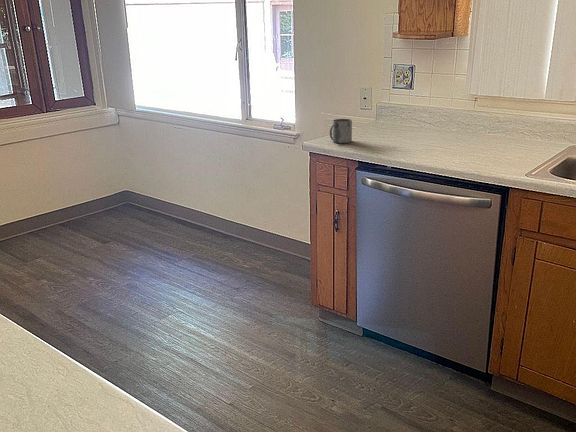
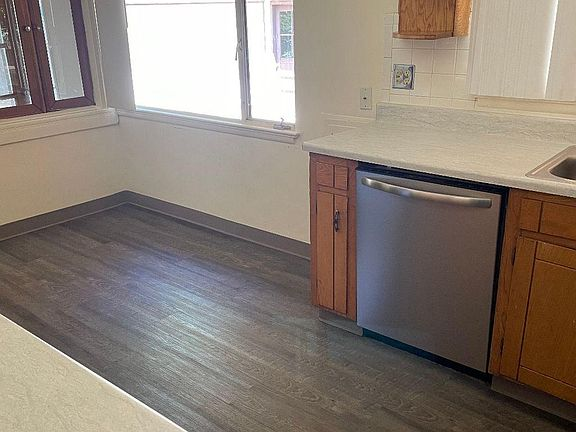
- mug (339, 131)
